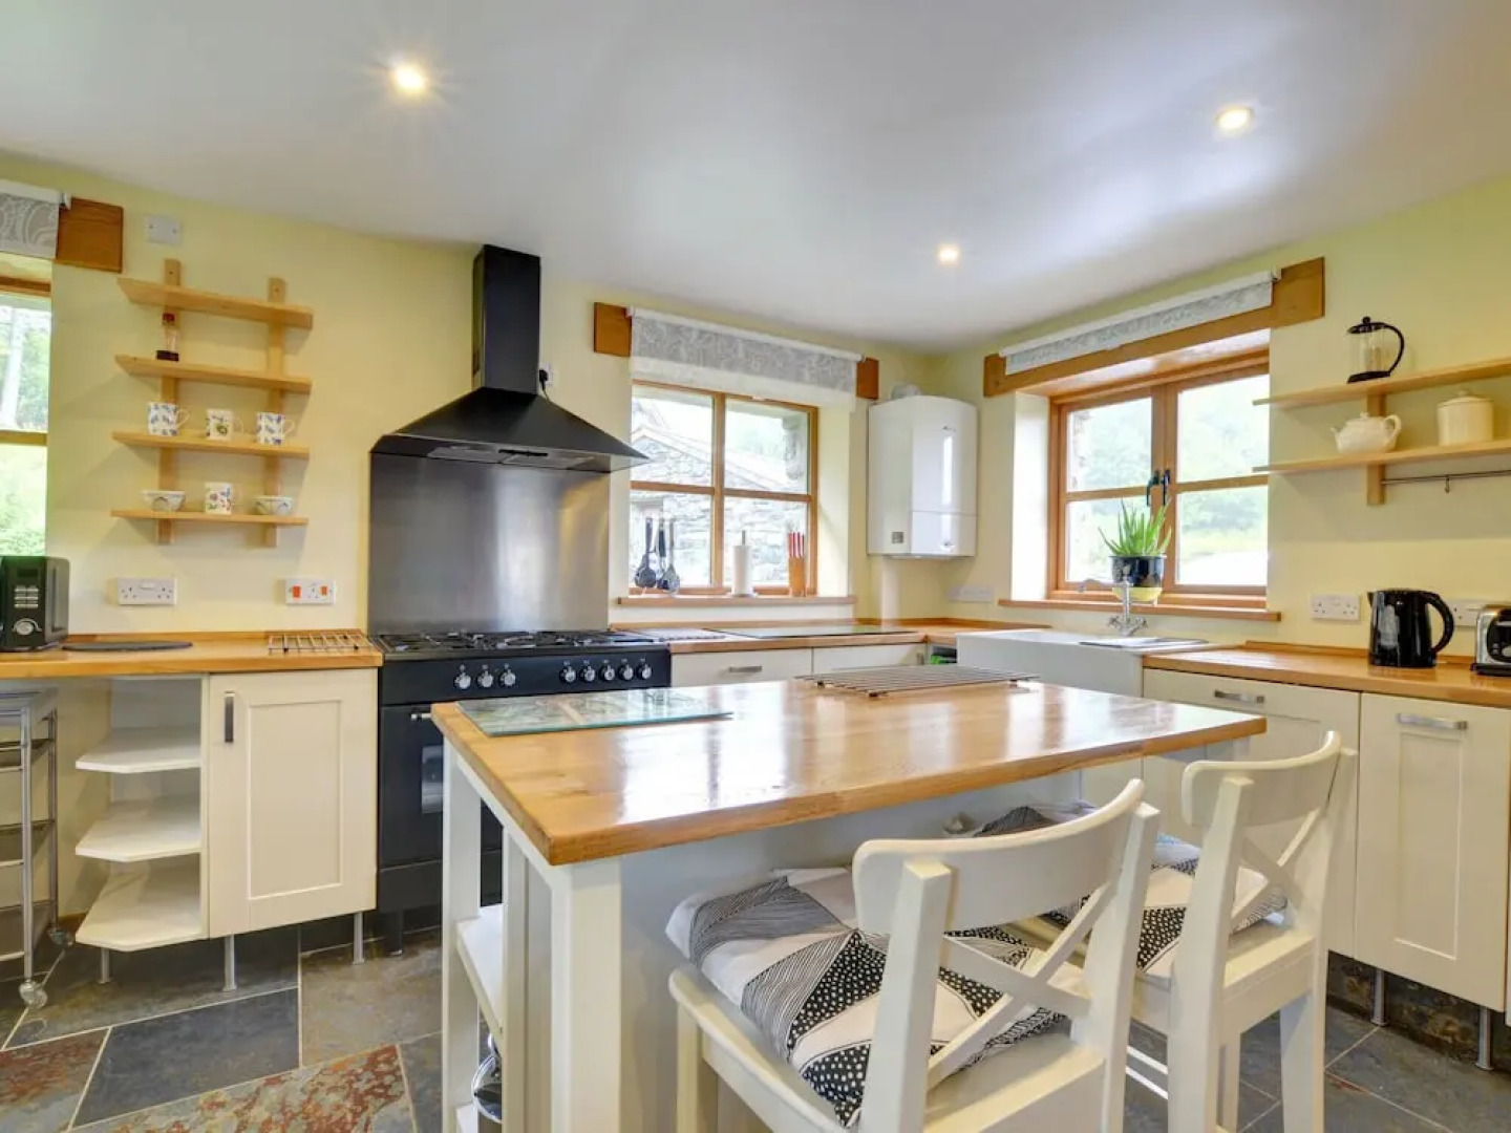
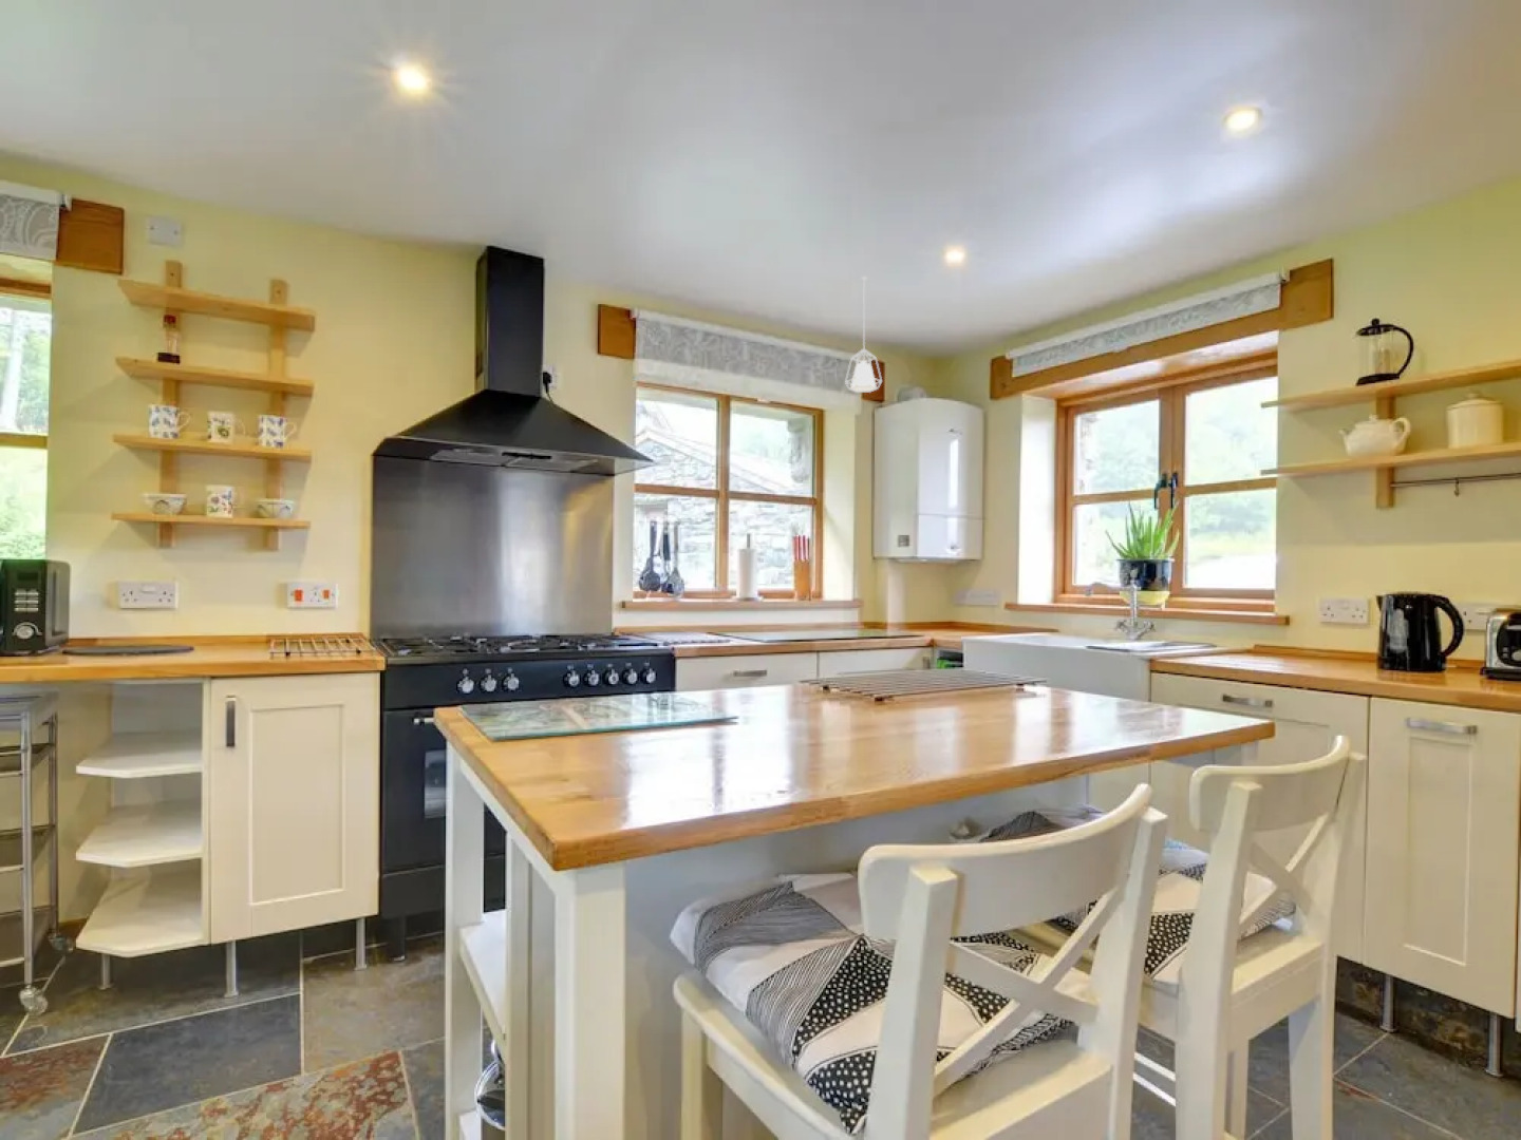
+ pendant lamp (863, 333)
